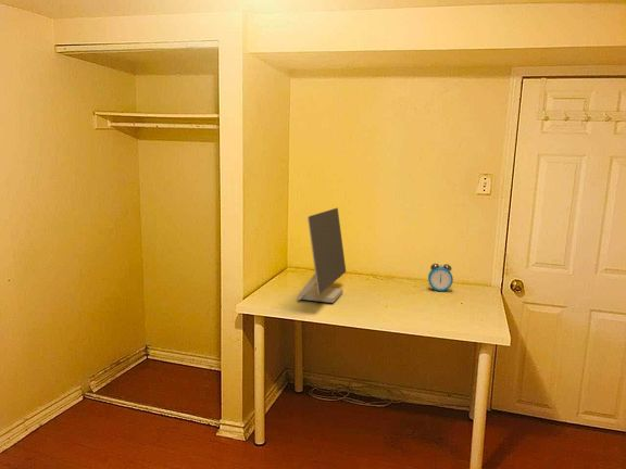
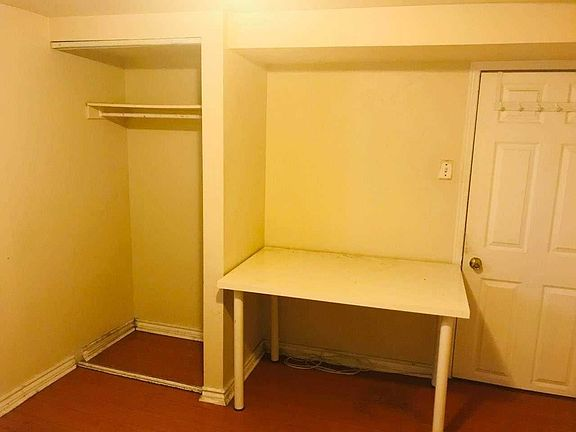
- computer monitor (322, 254)
- alarm clock (440, 277)
